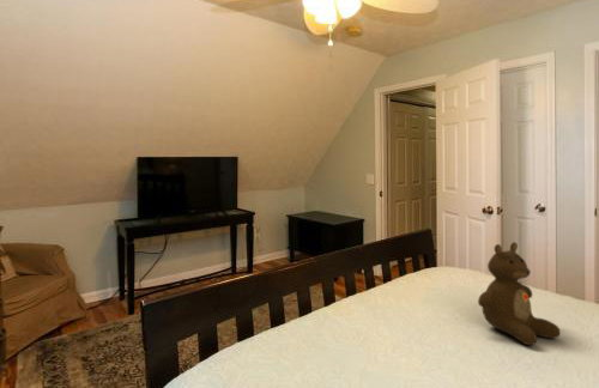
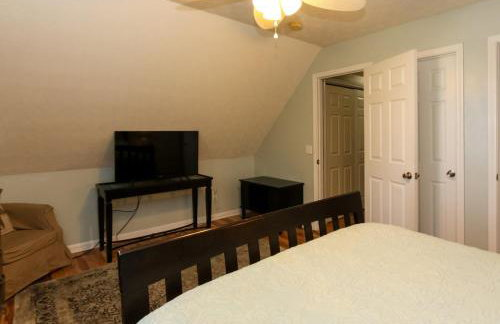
- teddy bear (518, 289)
